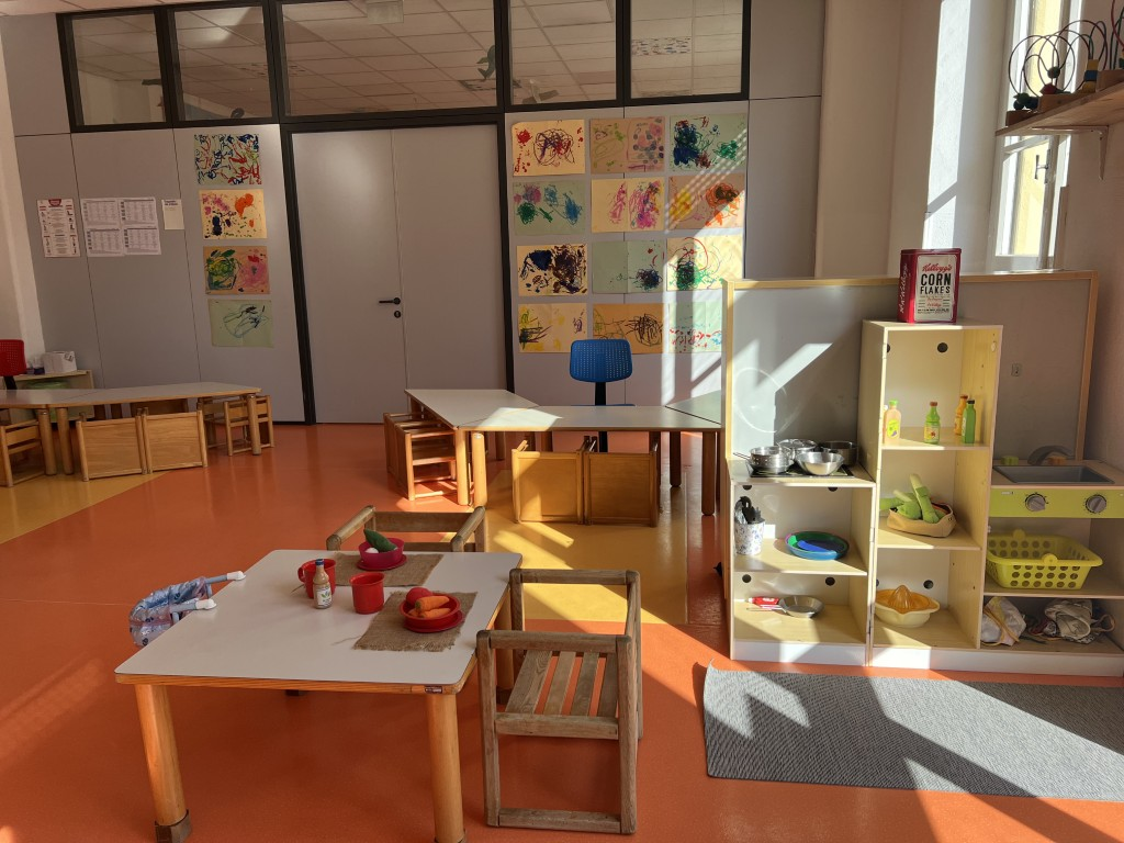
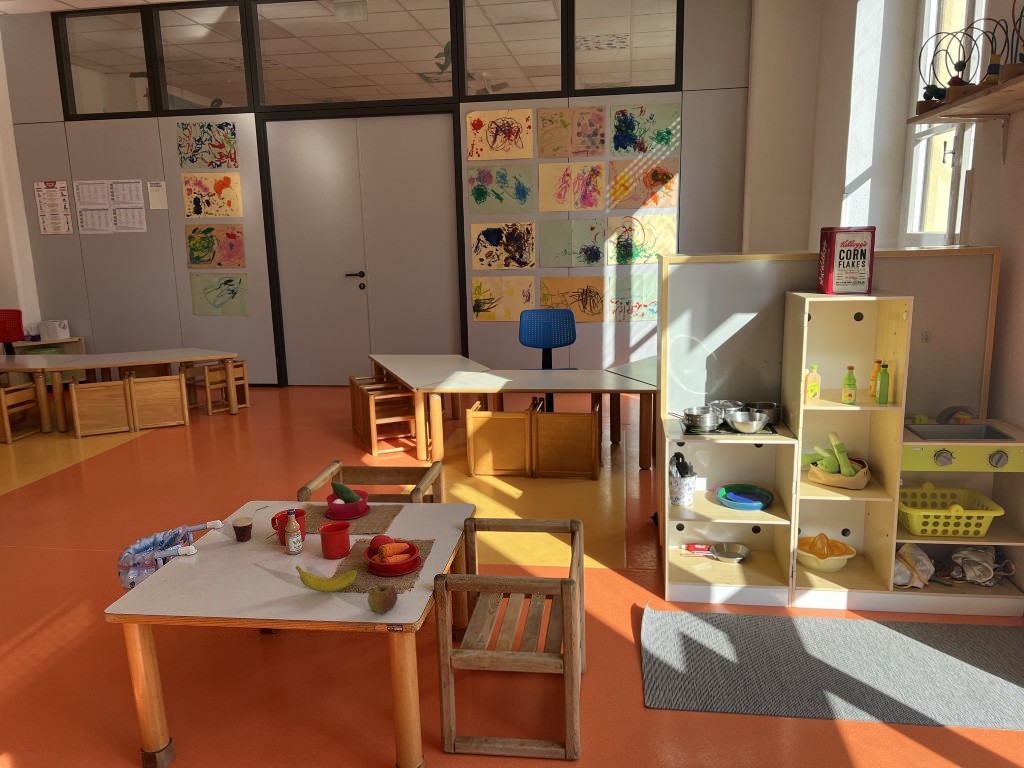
+ apple (382, 597)
+ cup (251, 522)
+ banana (326, 579)
